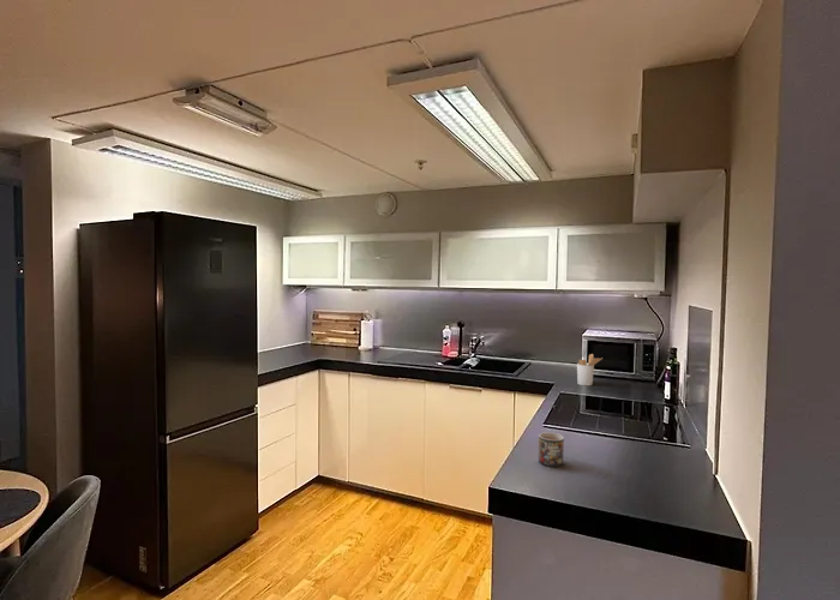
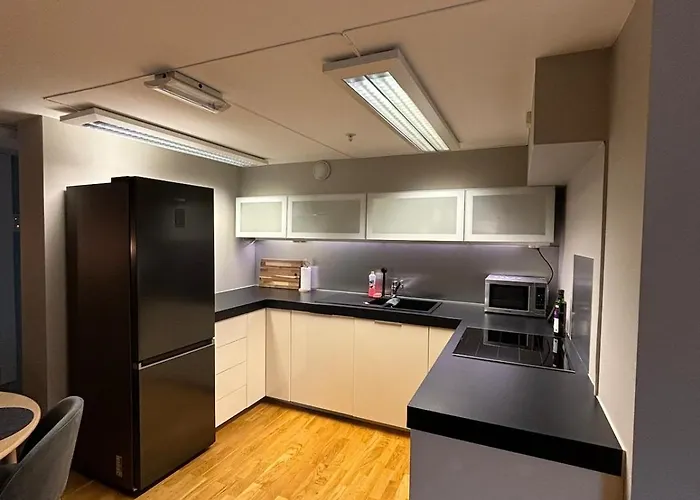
- utensil holder (588, 370)
- mug (548, 446)
